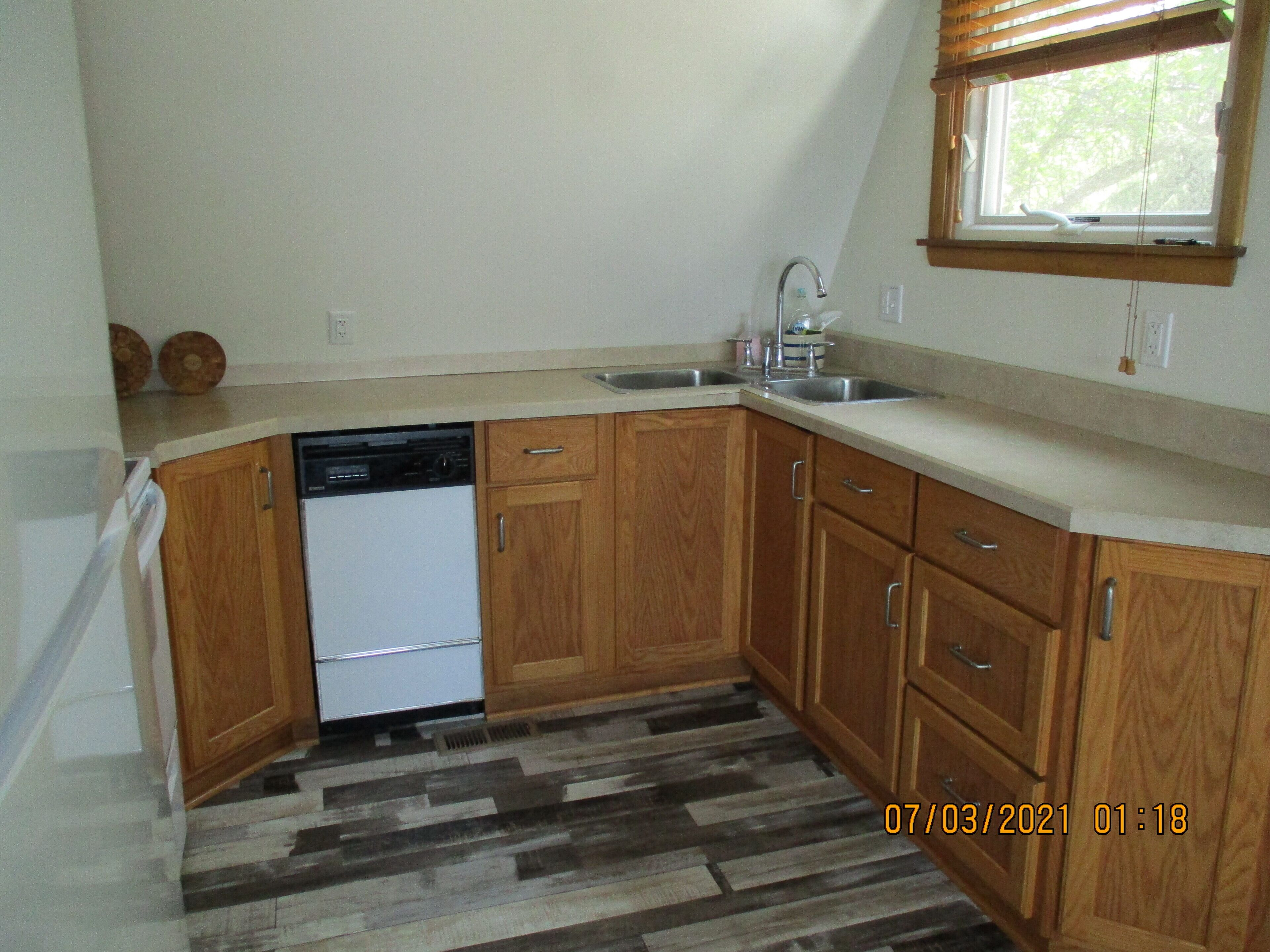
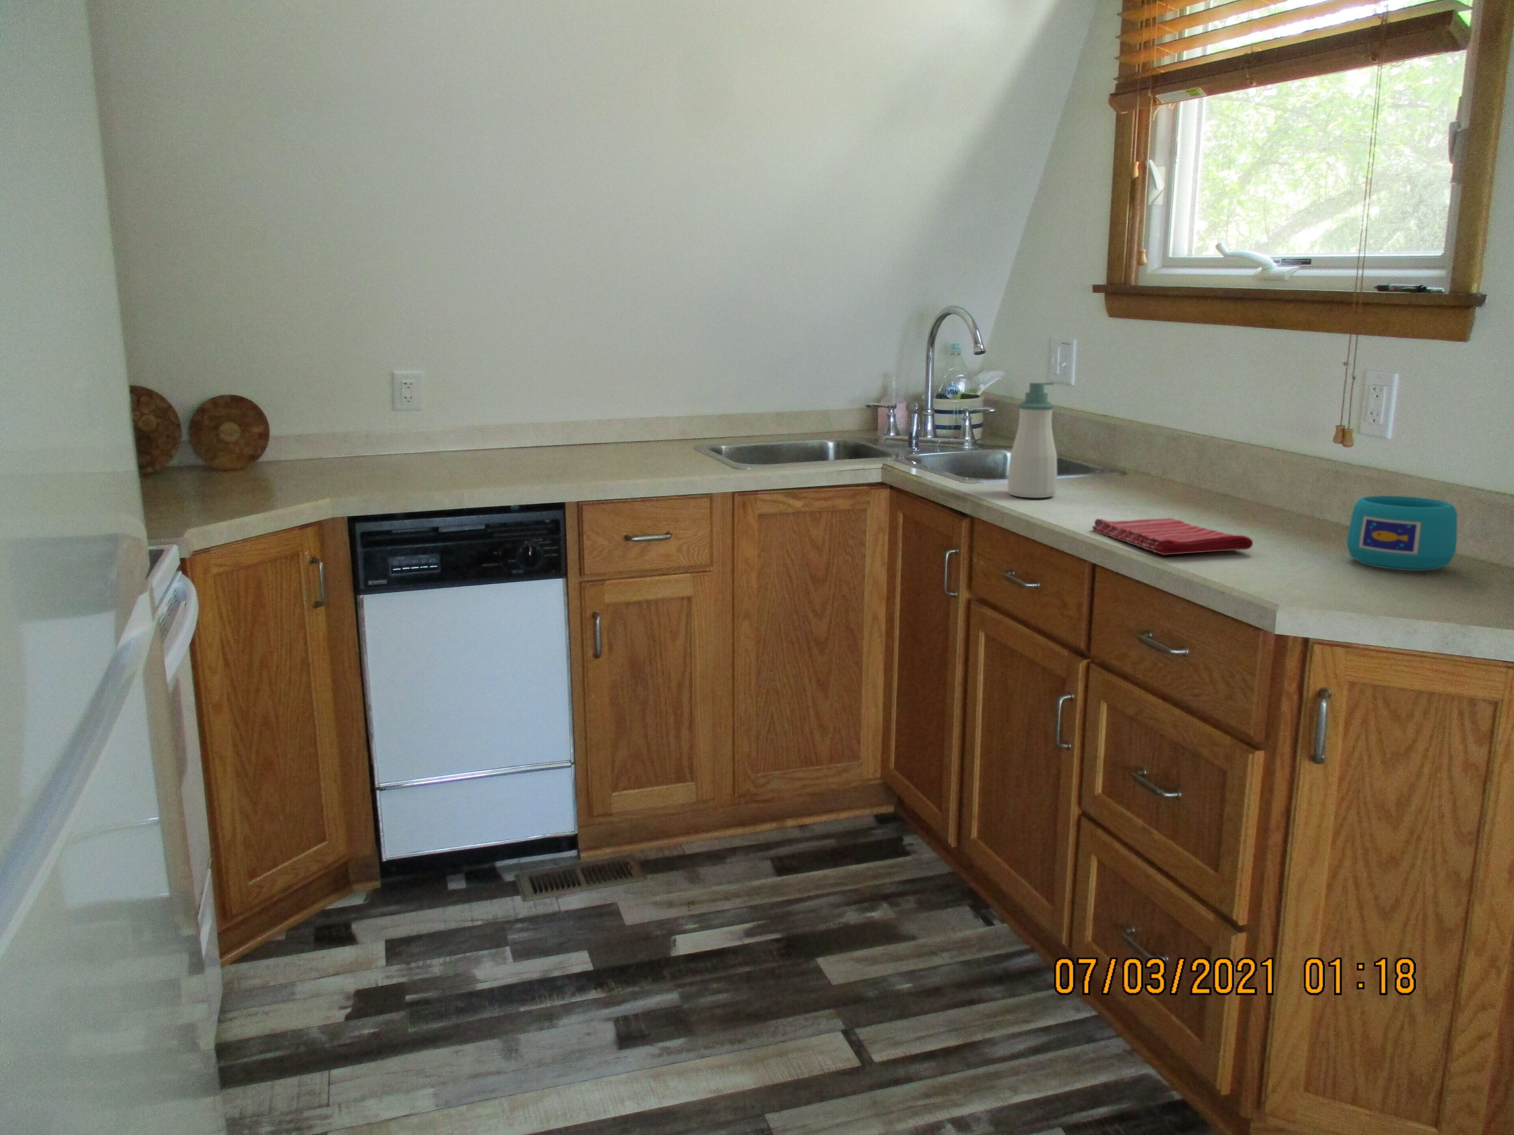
+ soap bottle (1035, 440)
+ dish towel (1169, 533)
+ cup (1406, 531)
